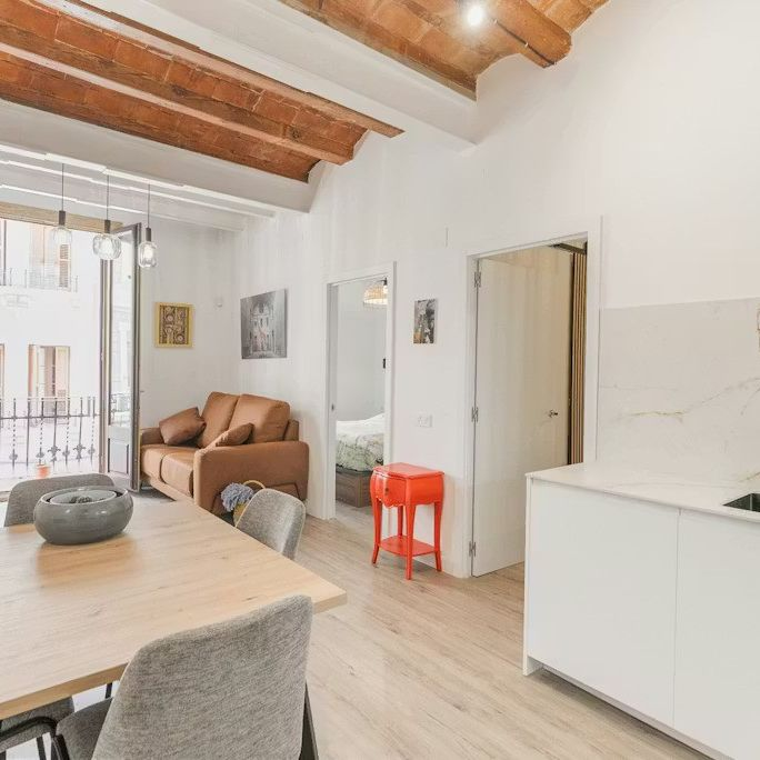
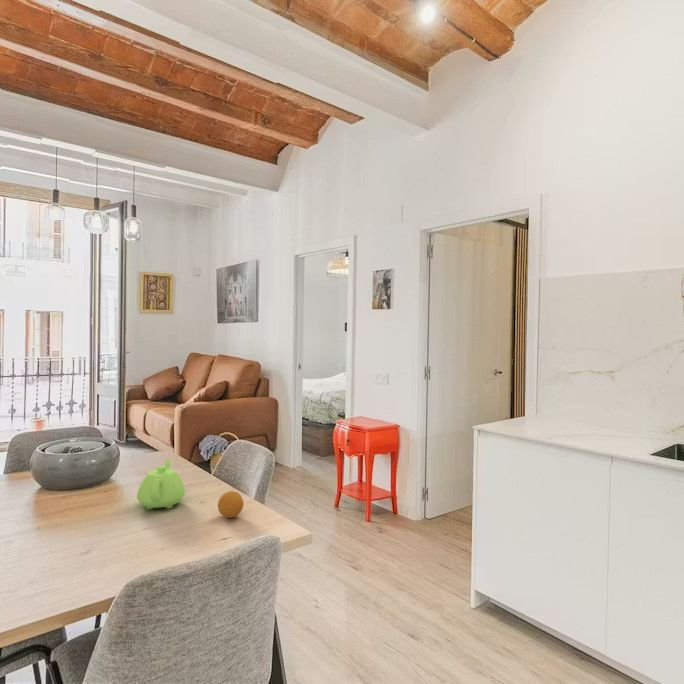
+ fruit (230, 504)
+ teapot (161, 484)
